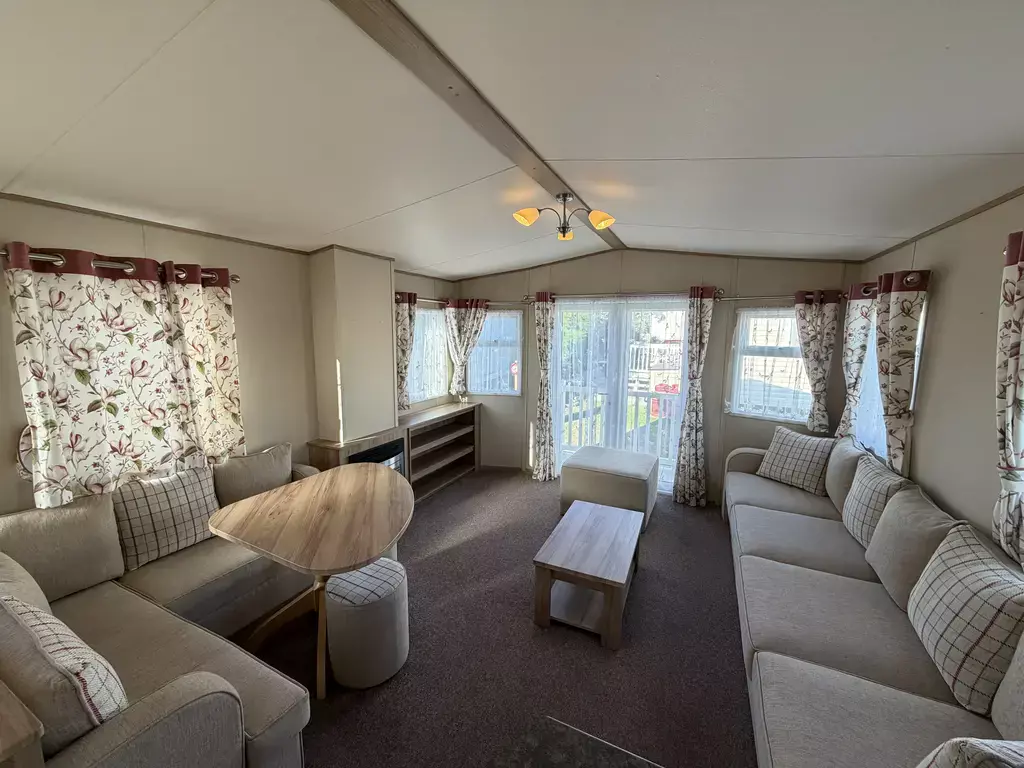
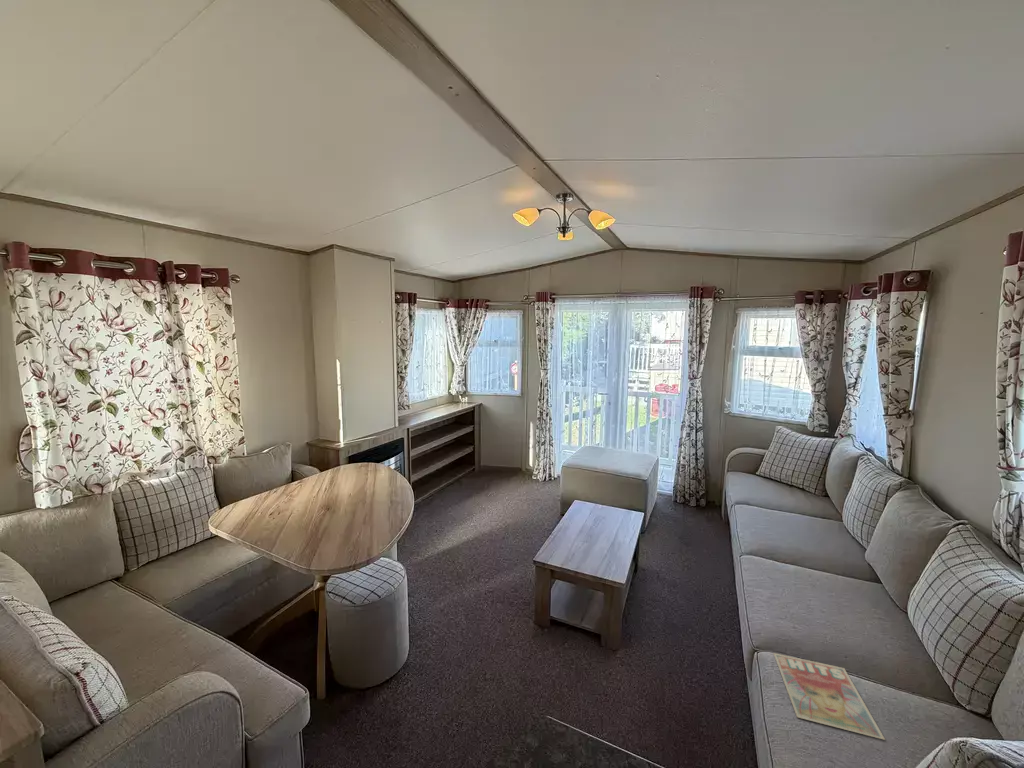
+ magazine (822, 690)
